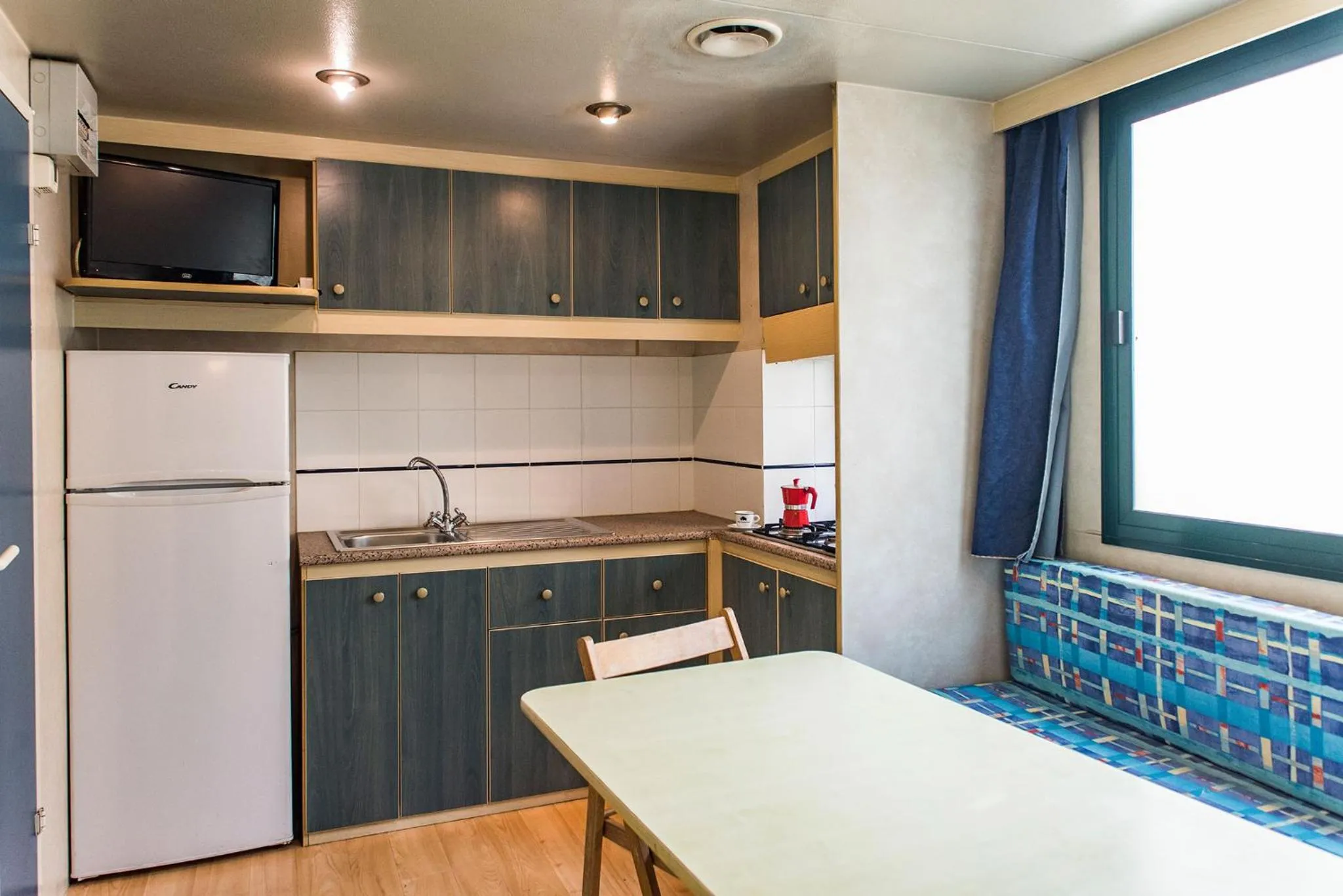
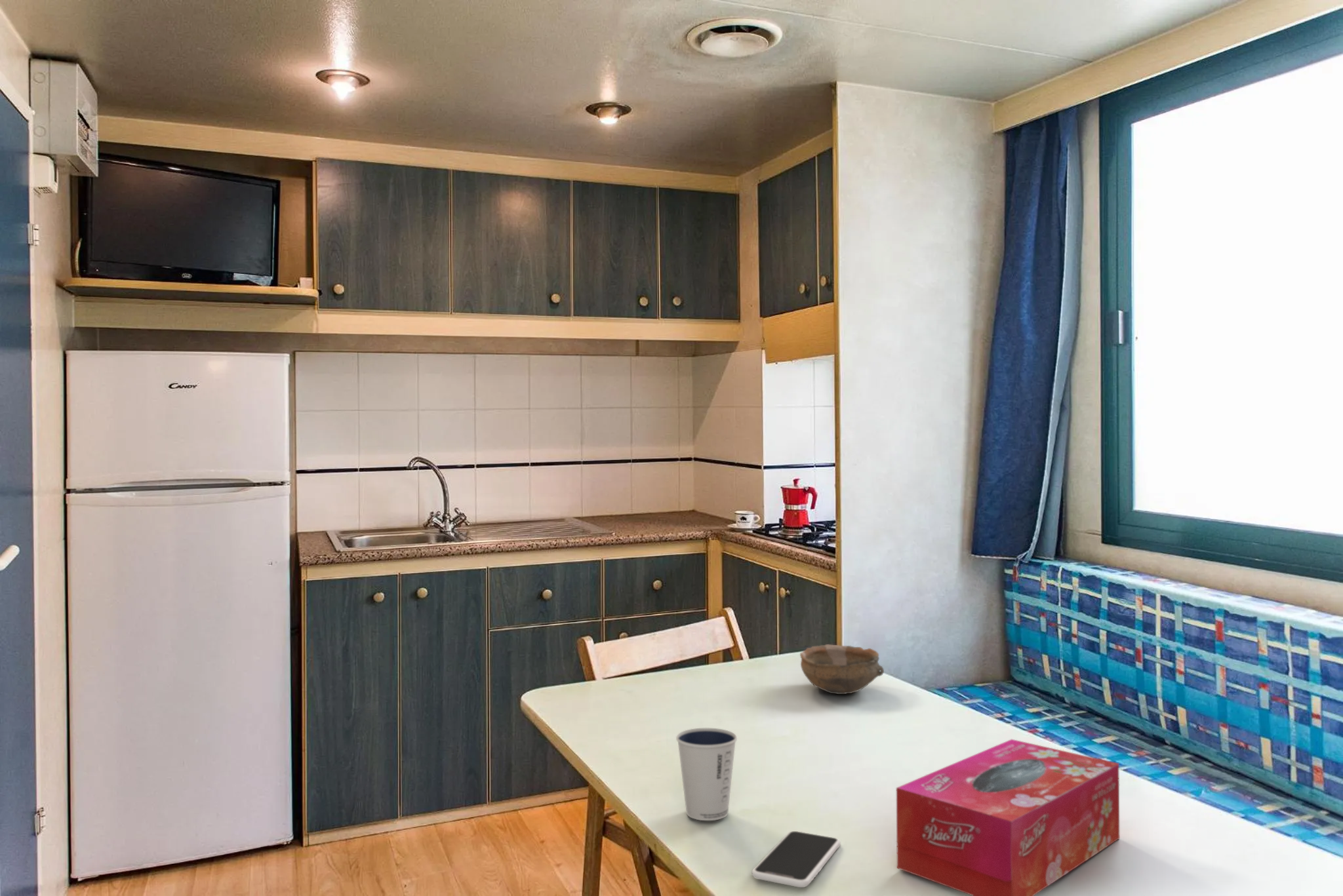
+ dixie cup (707, 775)
+ bowl (839, 671)
+ smartphone (797, 857)
+ tissue box (1011, 813)
